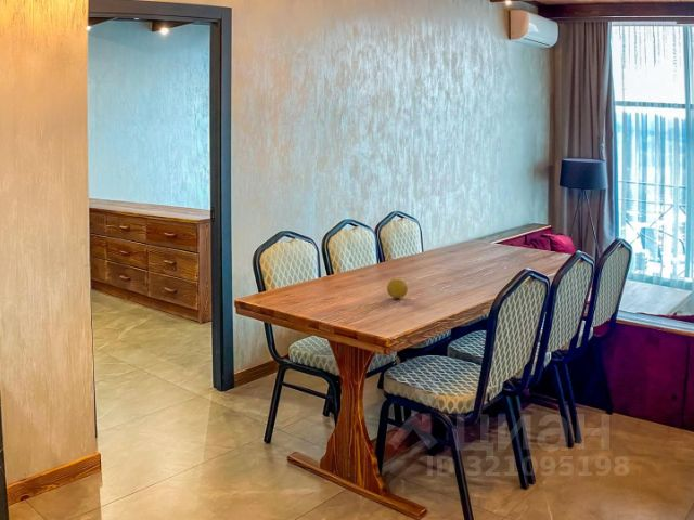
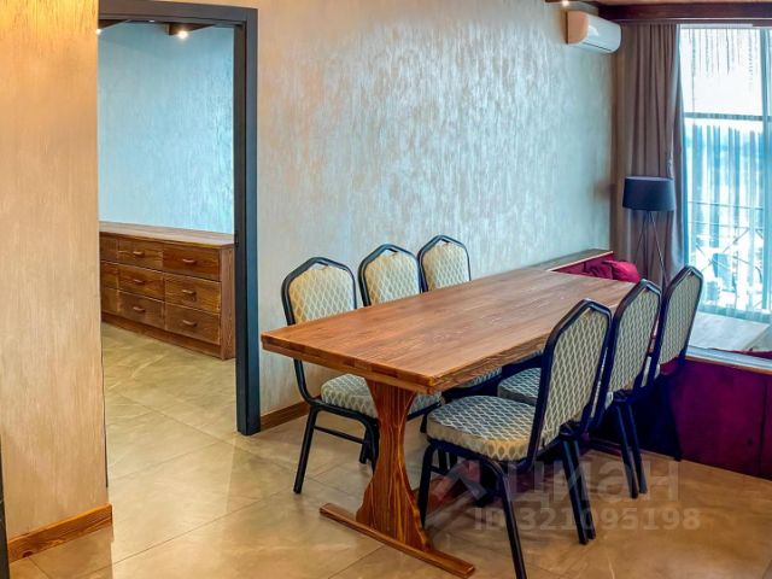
- fruit (397, 288)
